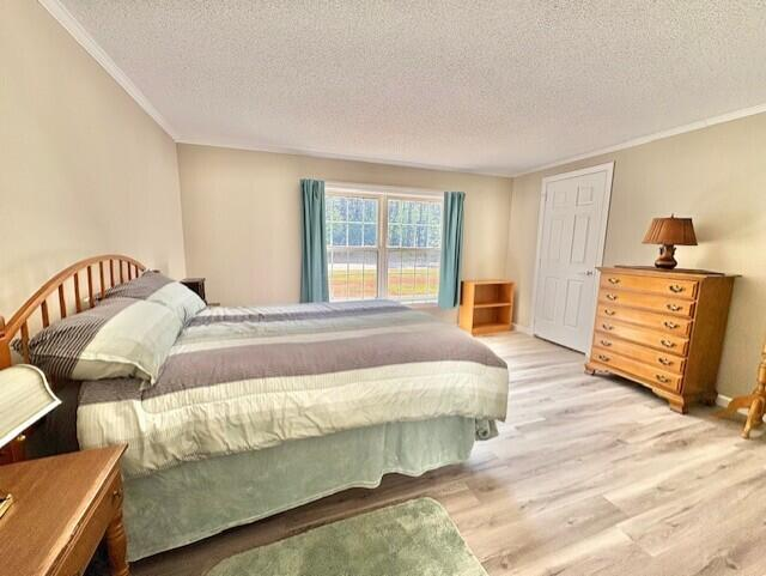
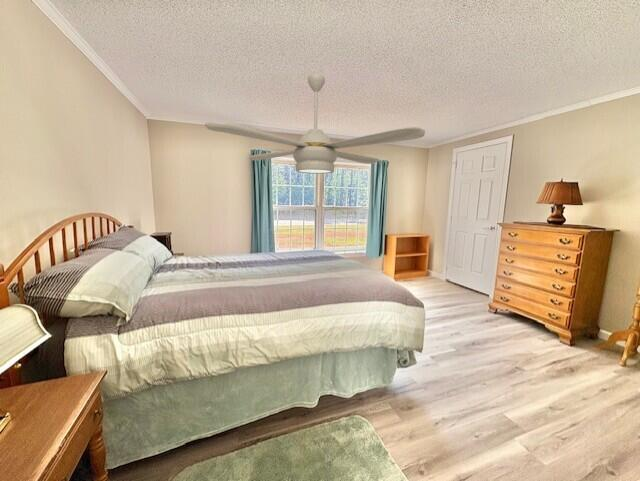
+ ceiling fan (315, 126)
